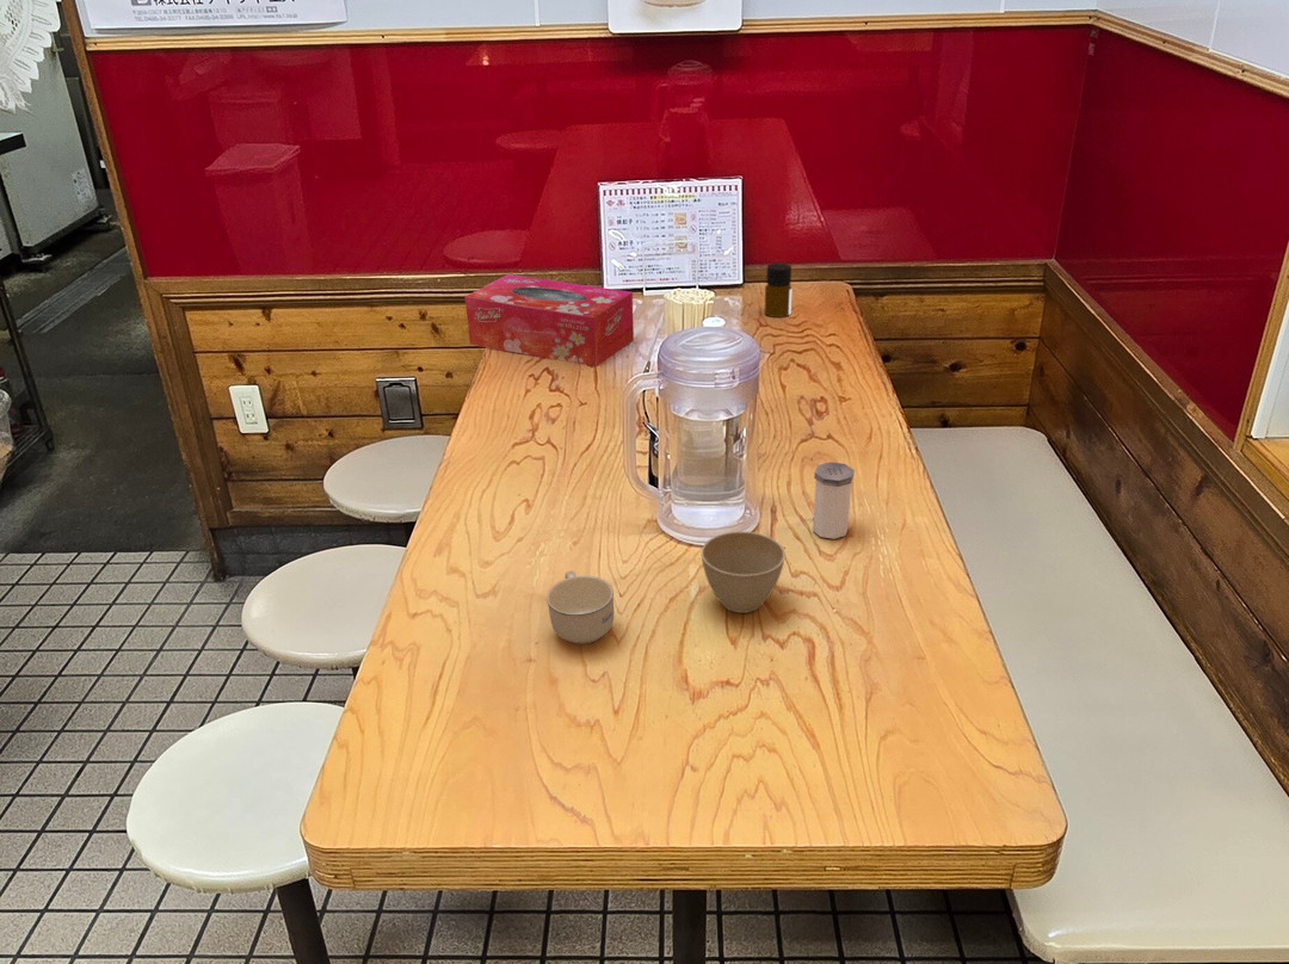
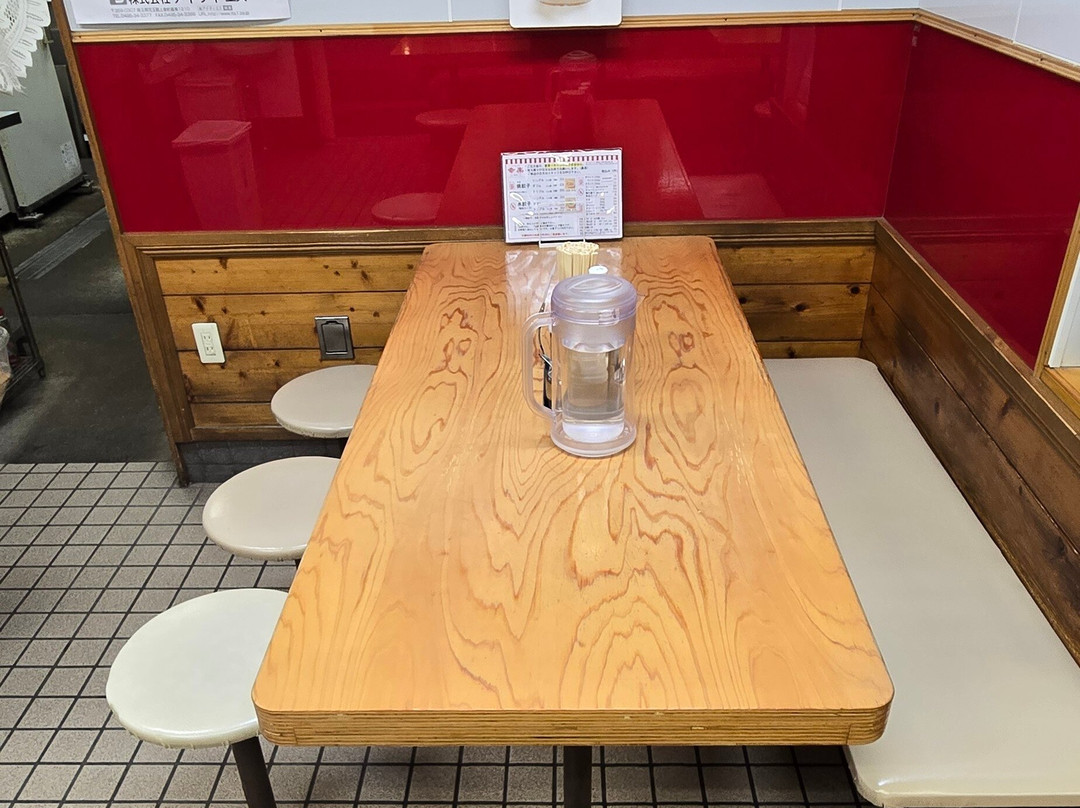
- flower pot (742, 576)
- salt shaker (832, 500)
- cup (580, 607)
- tissue box (550, 319)
- bottle (778, 290)
